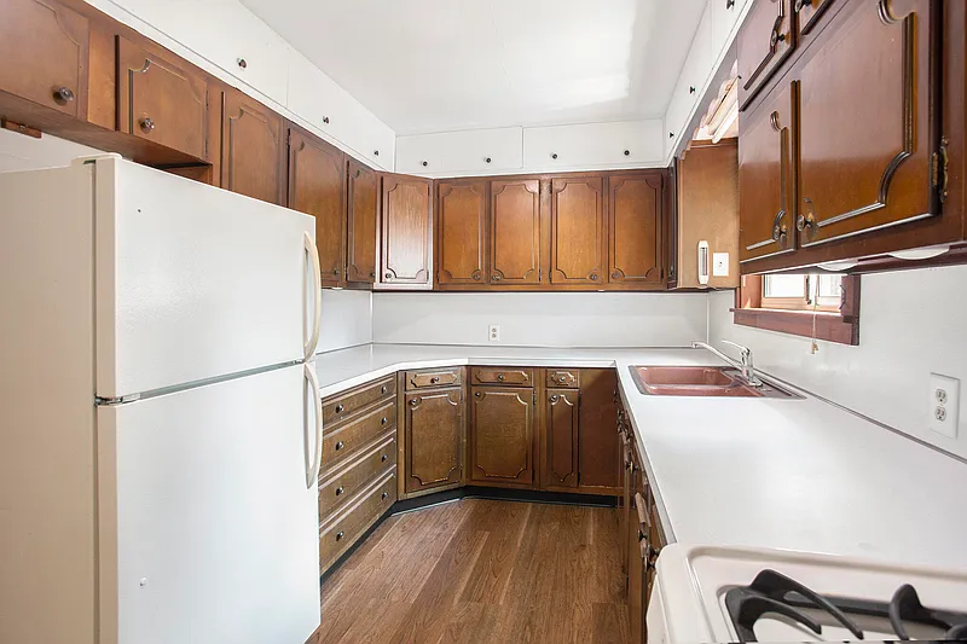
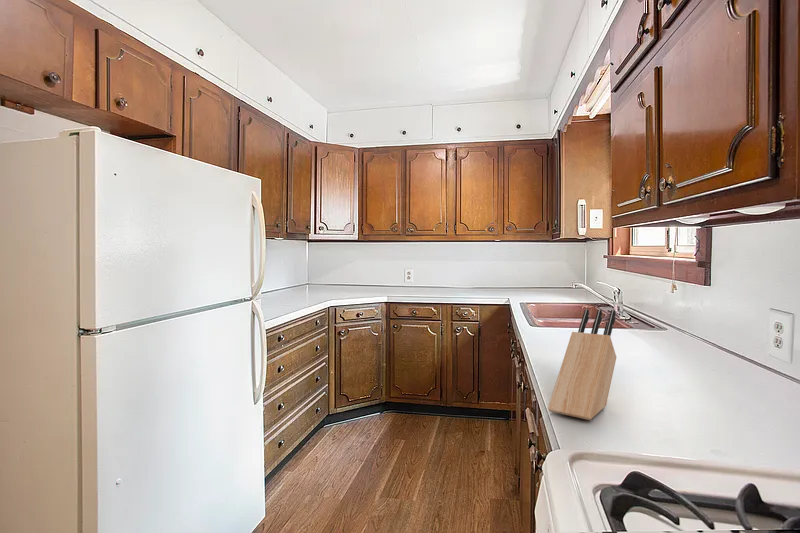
+ knife block (586, 357)
